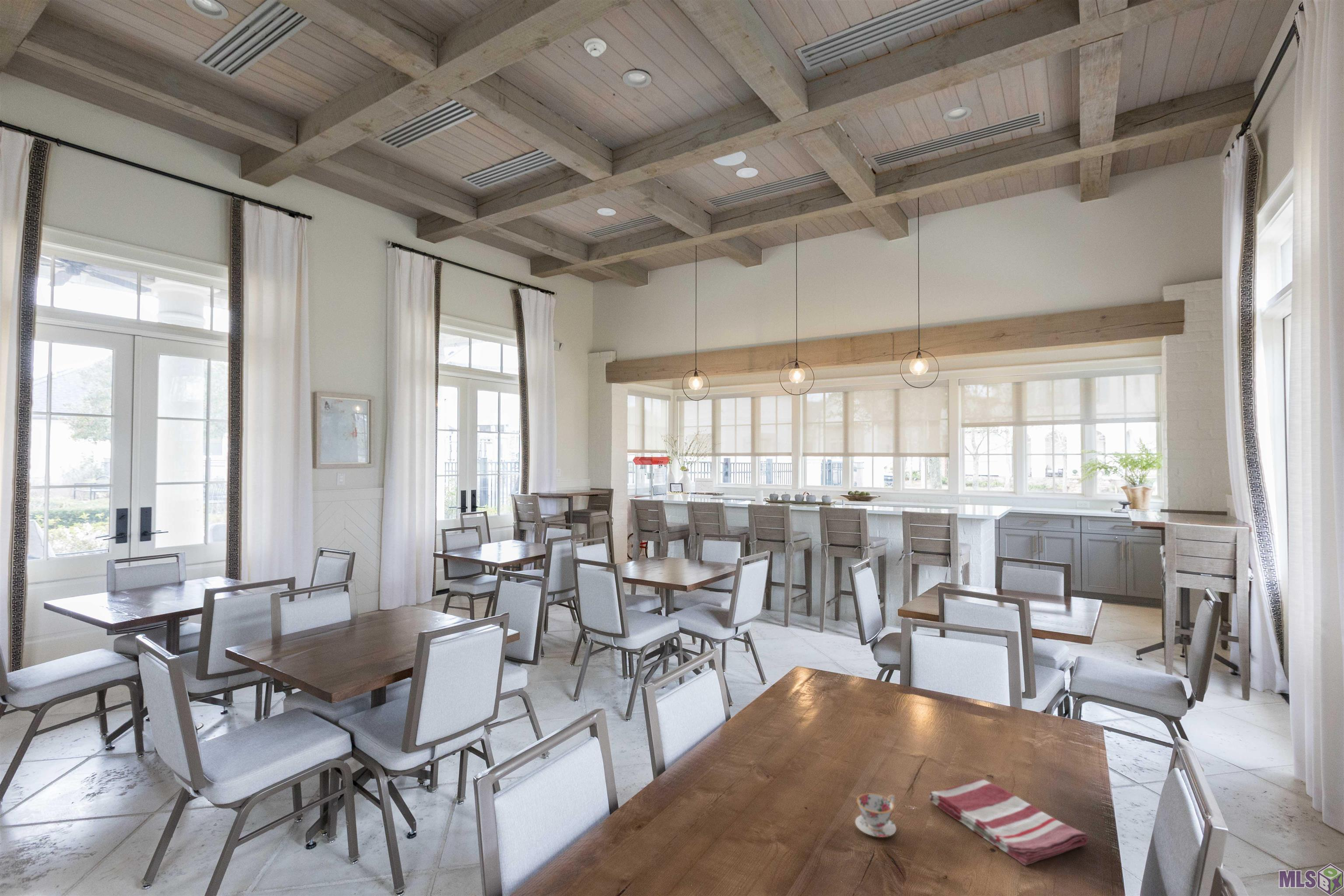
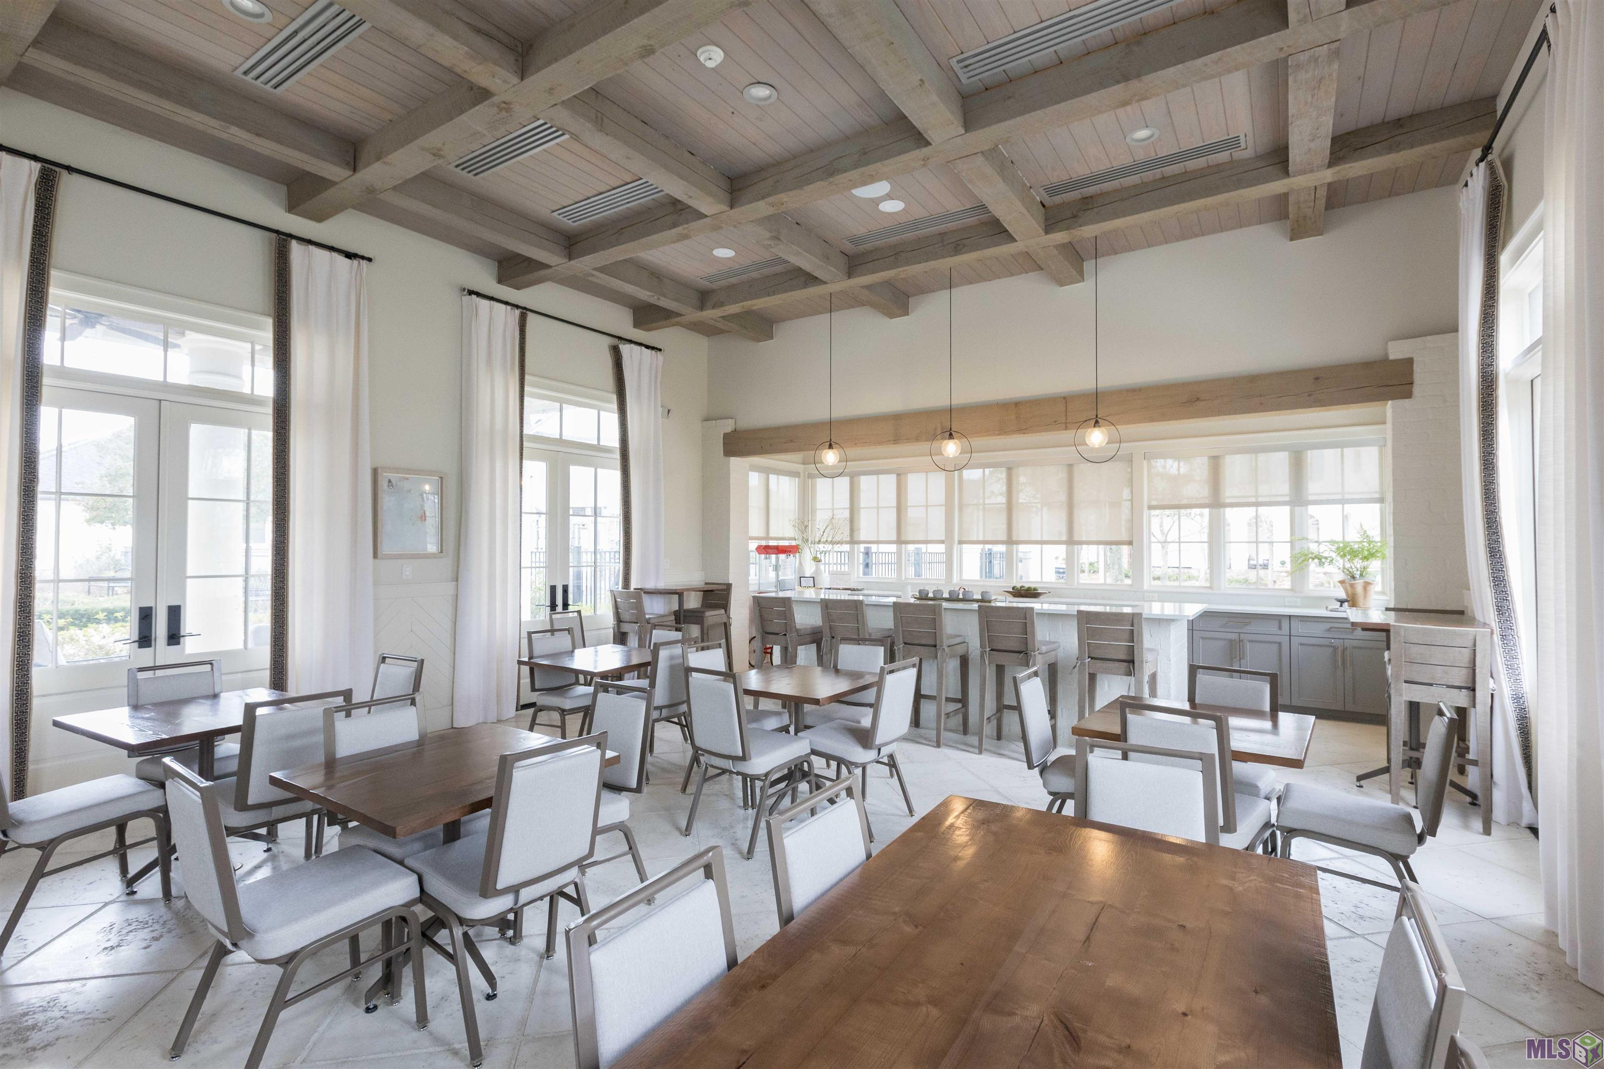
- teacup (879, 813)
- dish towel (1003, 815)
